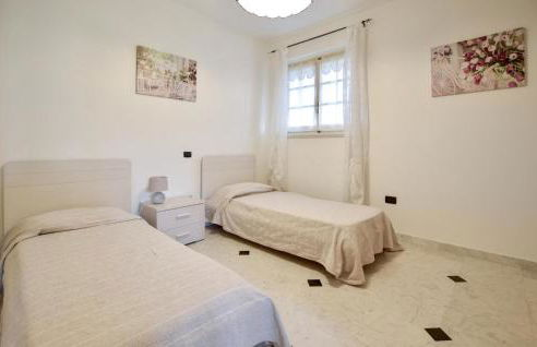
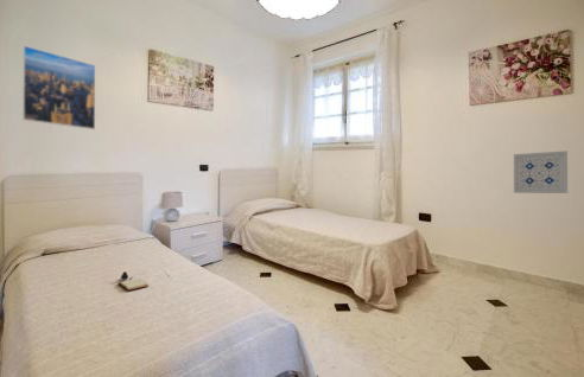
+ wall art (539, 172)
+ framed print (61, 90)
+ book (129, 279)
